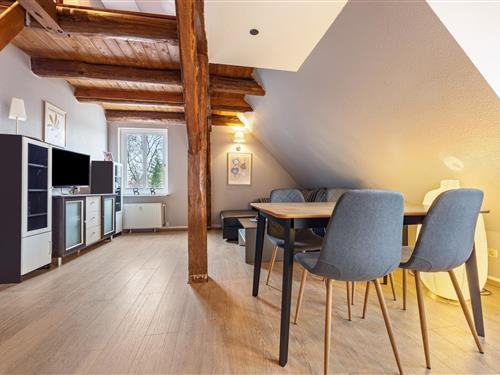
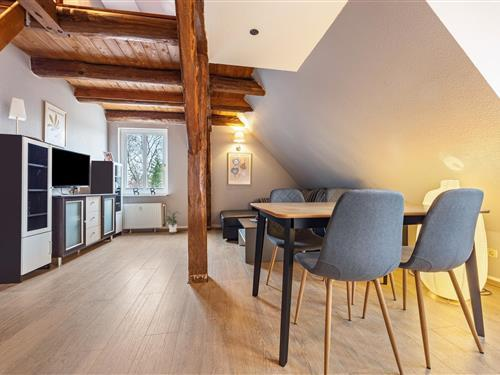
+ house plant (171, 220)
